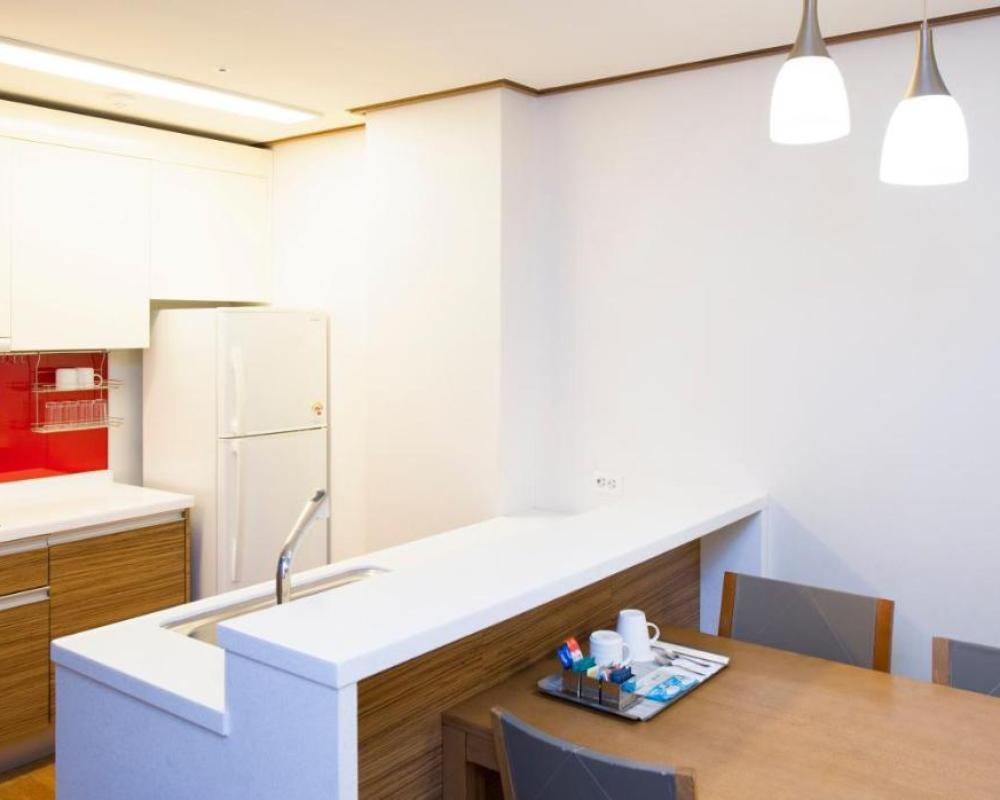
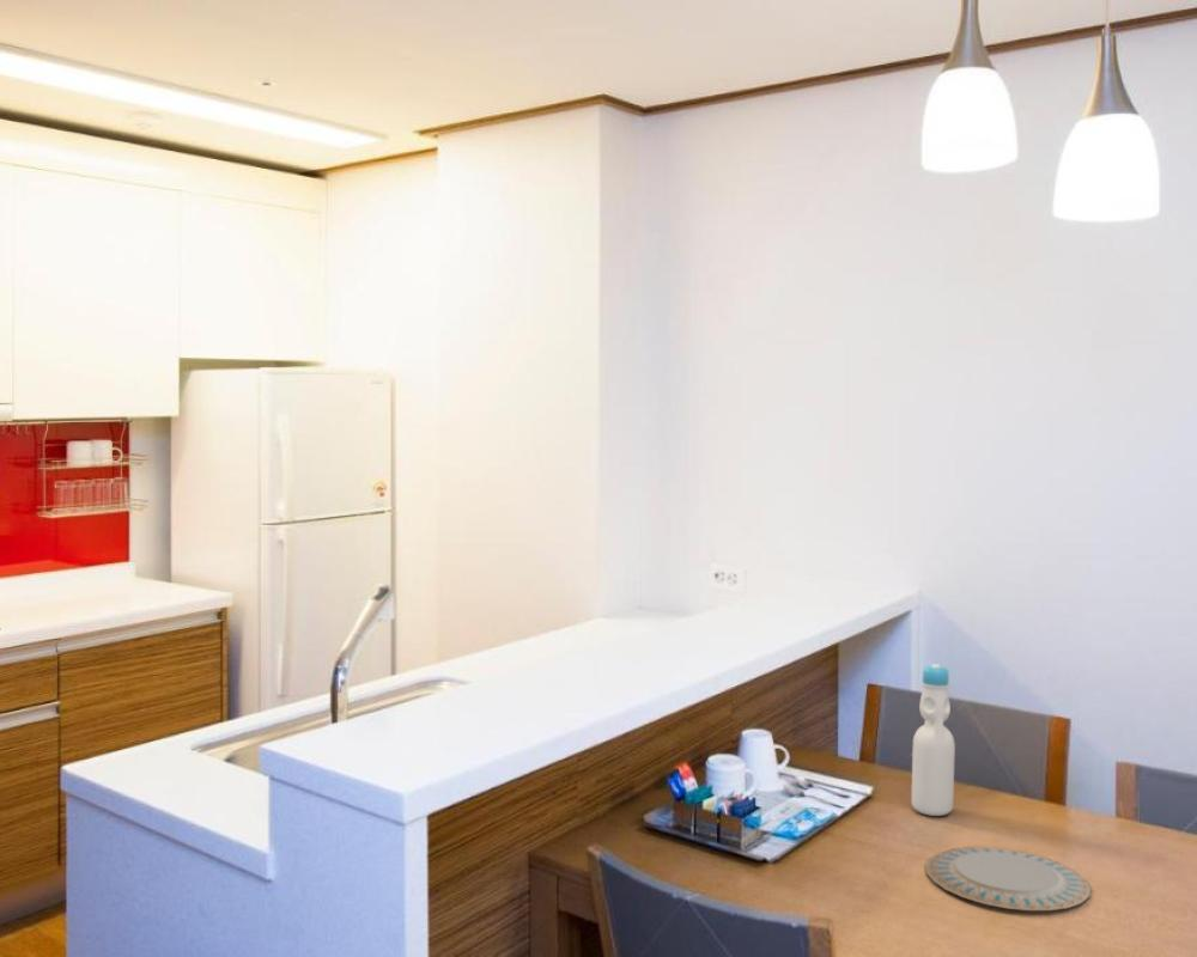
+ chinaware (1005, 873)
+ bottle (934, 737)
